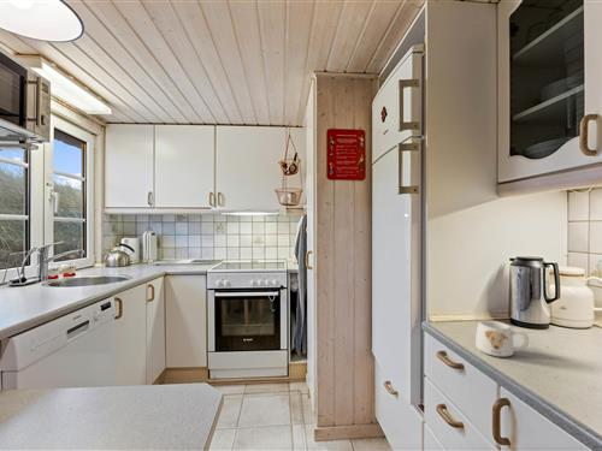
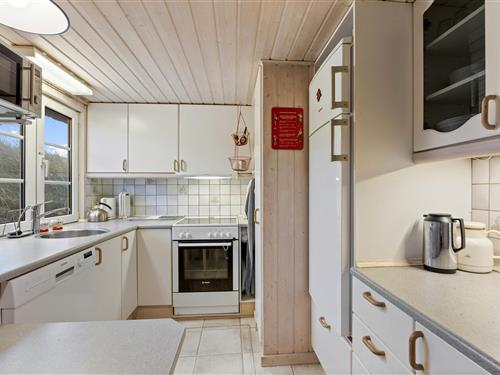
- mug (501, 338)
